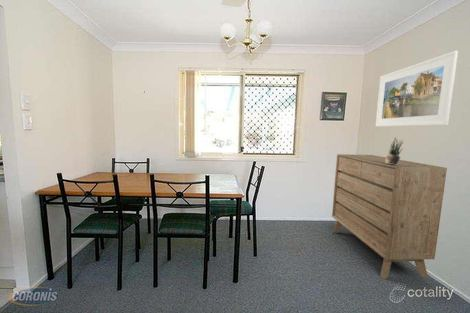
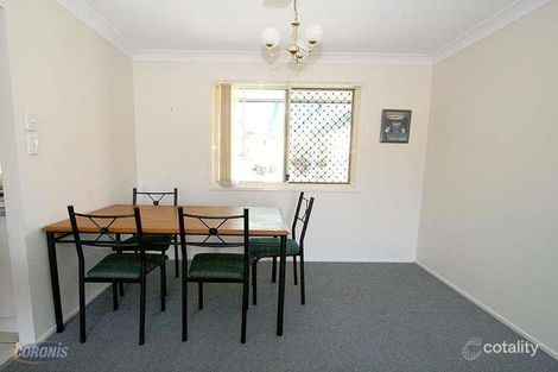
- potted plant (395, 150)
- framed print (408, 96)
- dresser (376, 206)
